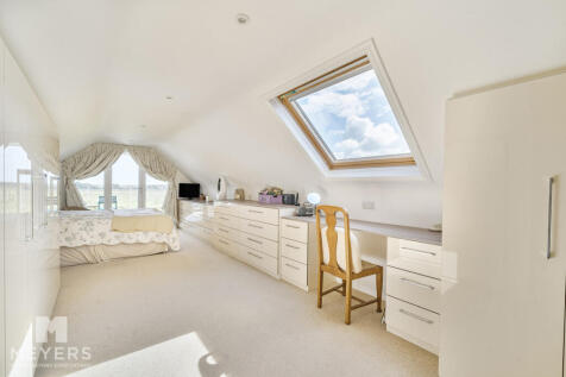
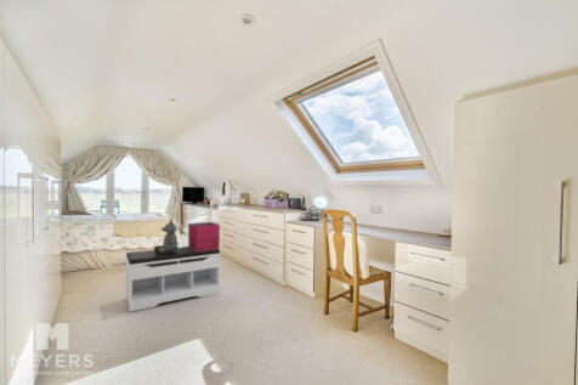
+ storage bin (203, 236)
+ stuffed bear (165, 236)
+ bench (174, 272)
